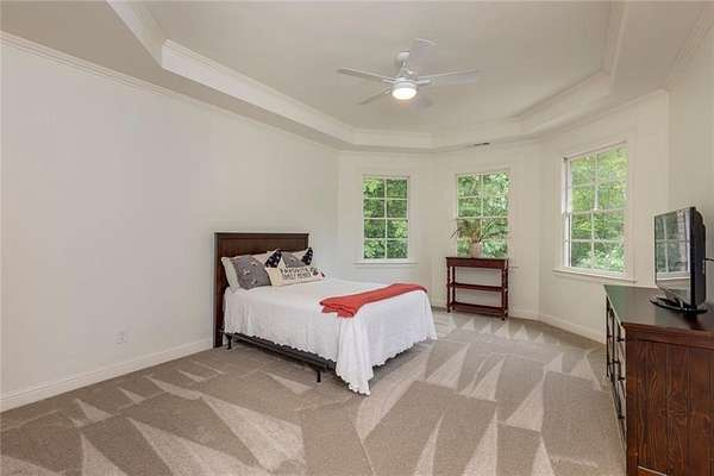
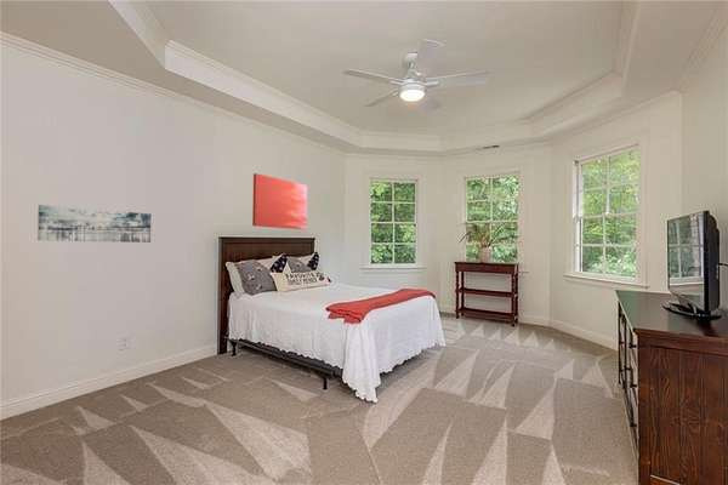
+ wall art (99, 226)
+ wall art (281, 204)
